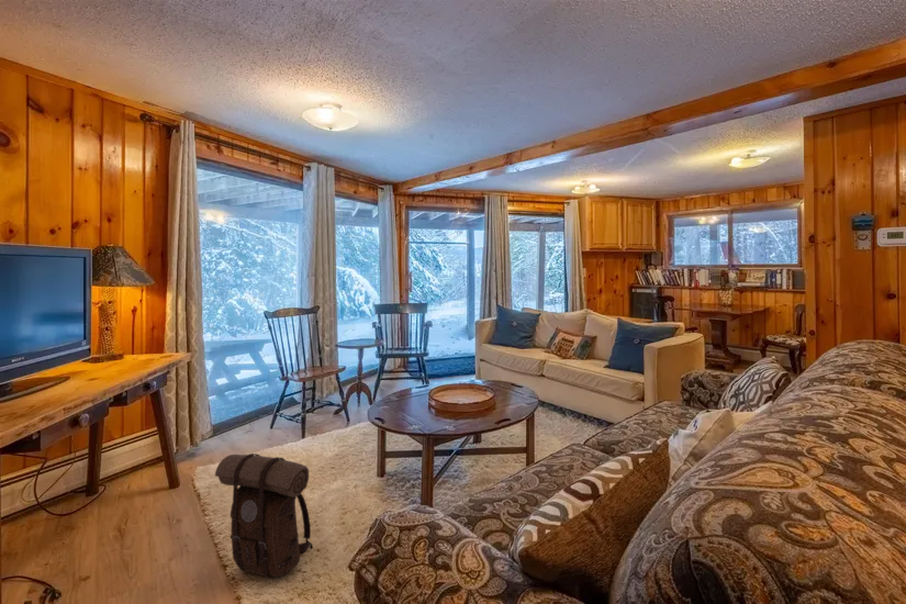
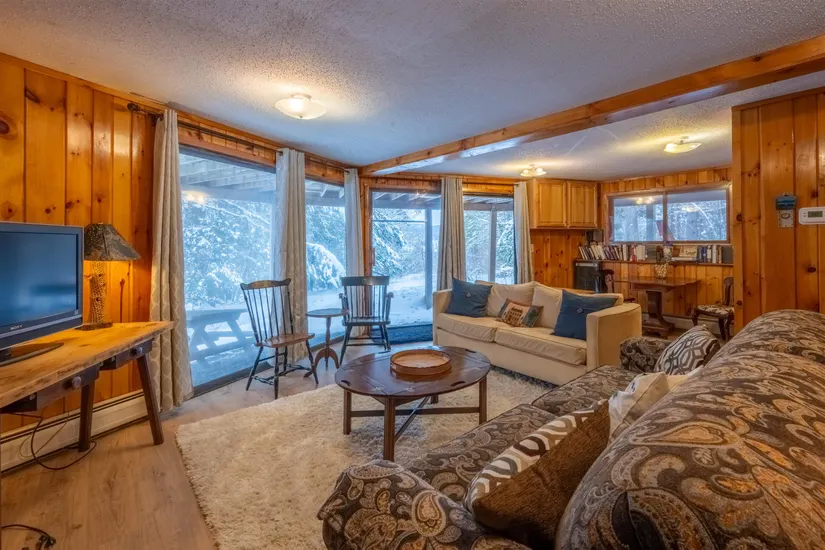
- backpack (275, 506)
